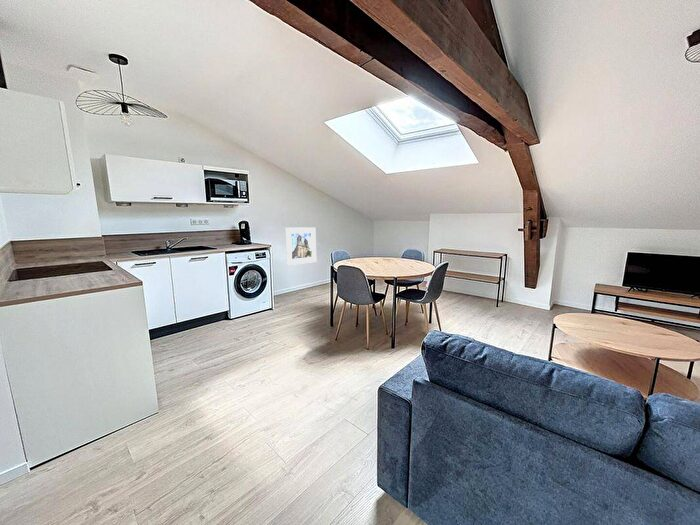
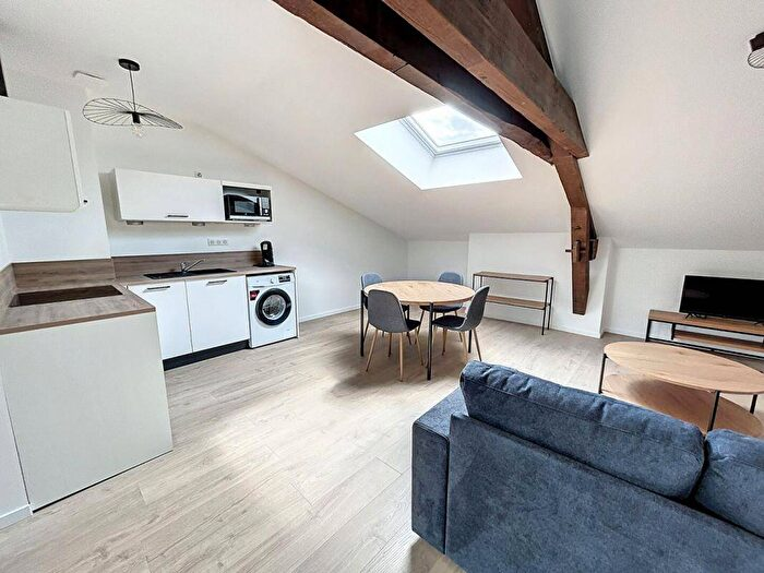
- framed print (301, 245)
